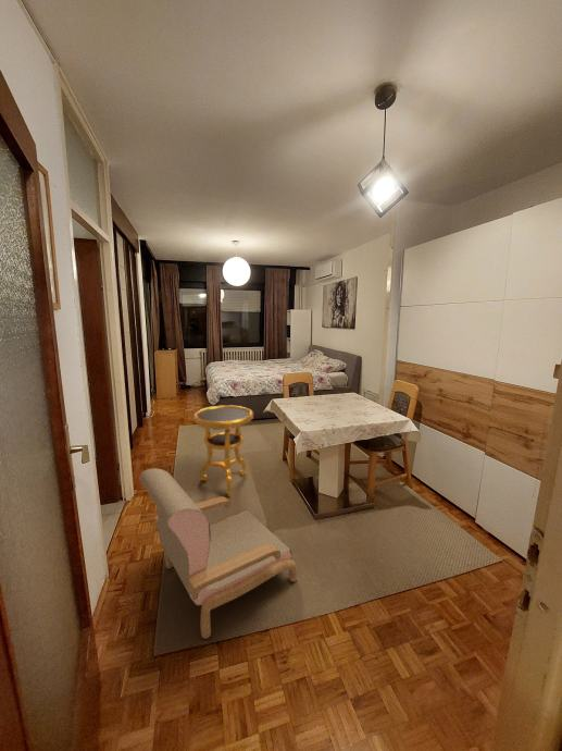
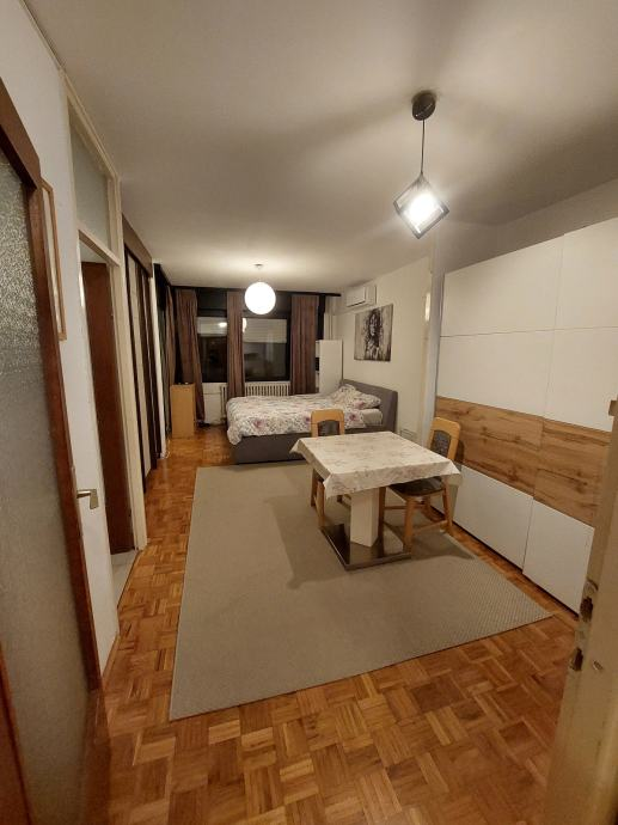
- side table (224, 448)
- armchair (222, 524)
